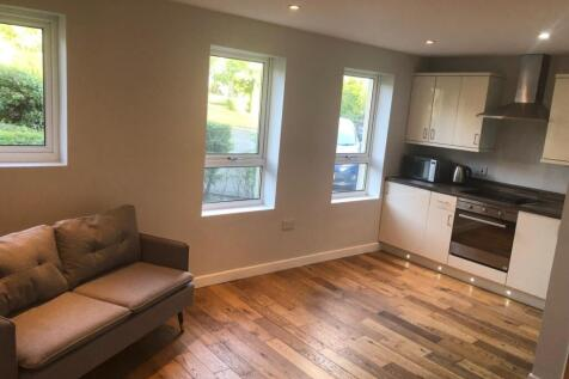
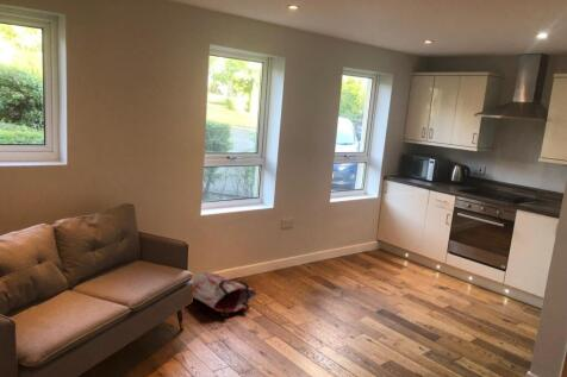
+ bag (217, 288)
